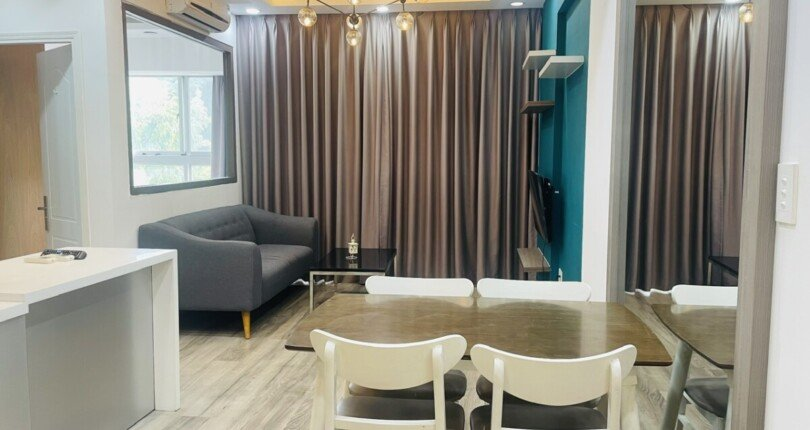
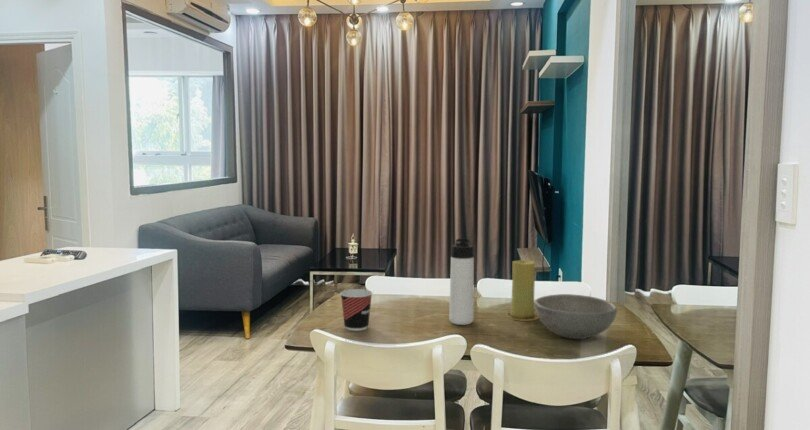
+ candle (523, 288)
+ cup (356, 310)
+ thermos bottle (462, 280)
+ bowl (575, 319)
